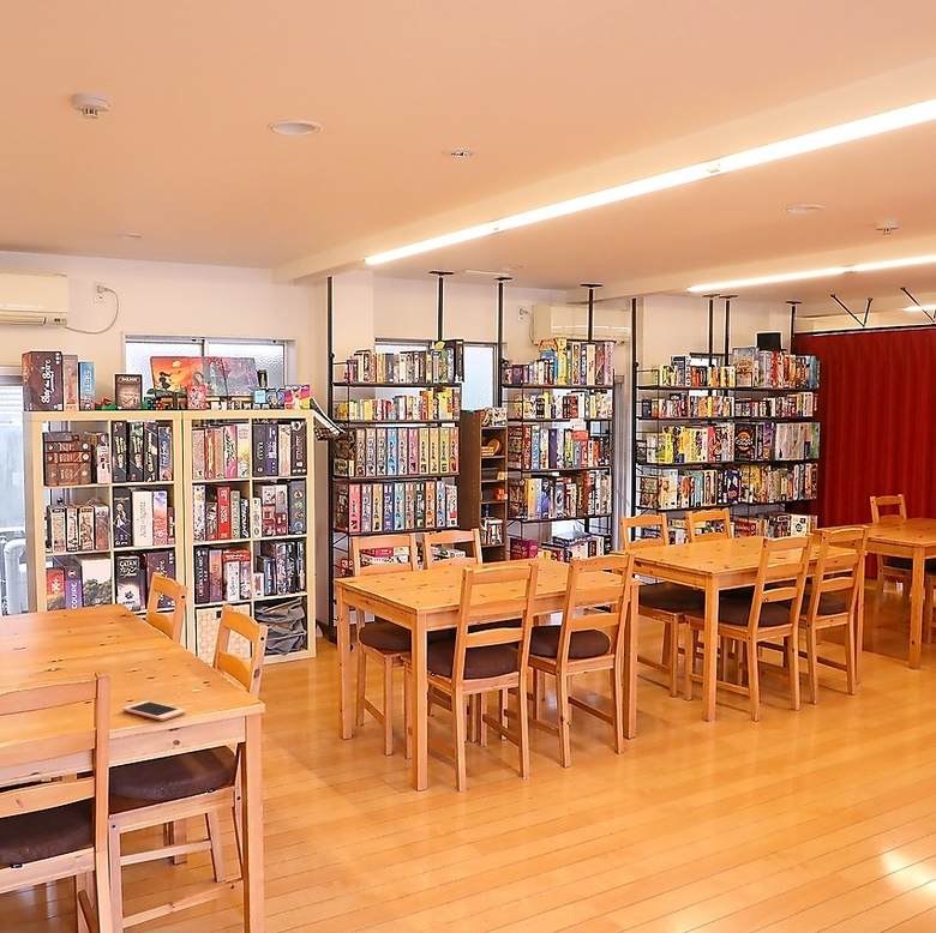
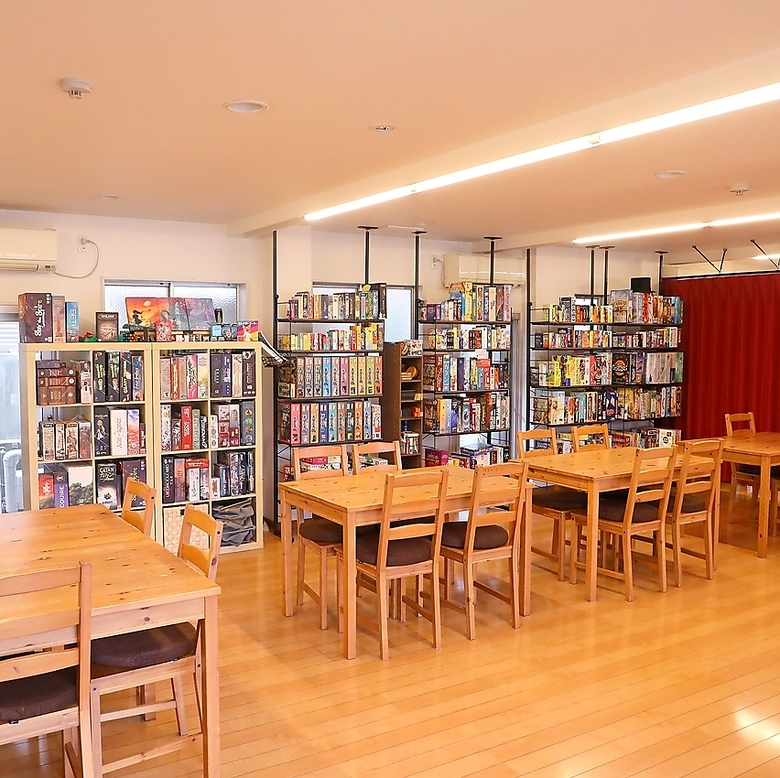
- cell phone (154, 710)
